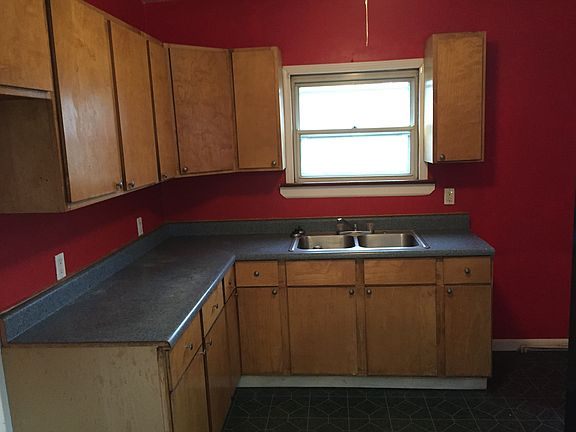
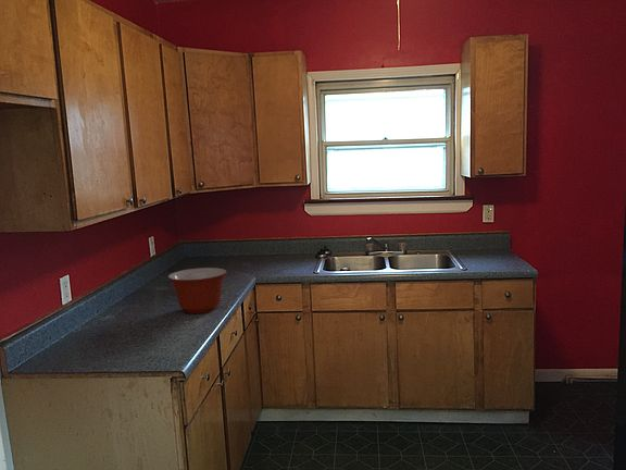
+ mixing bowl (199, 290)
